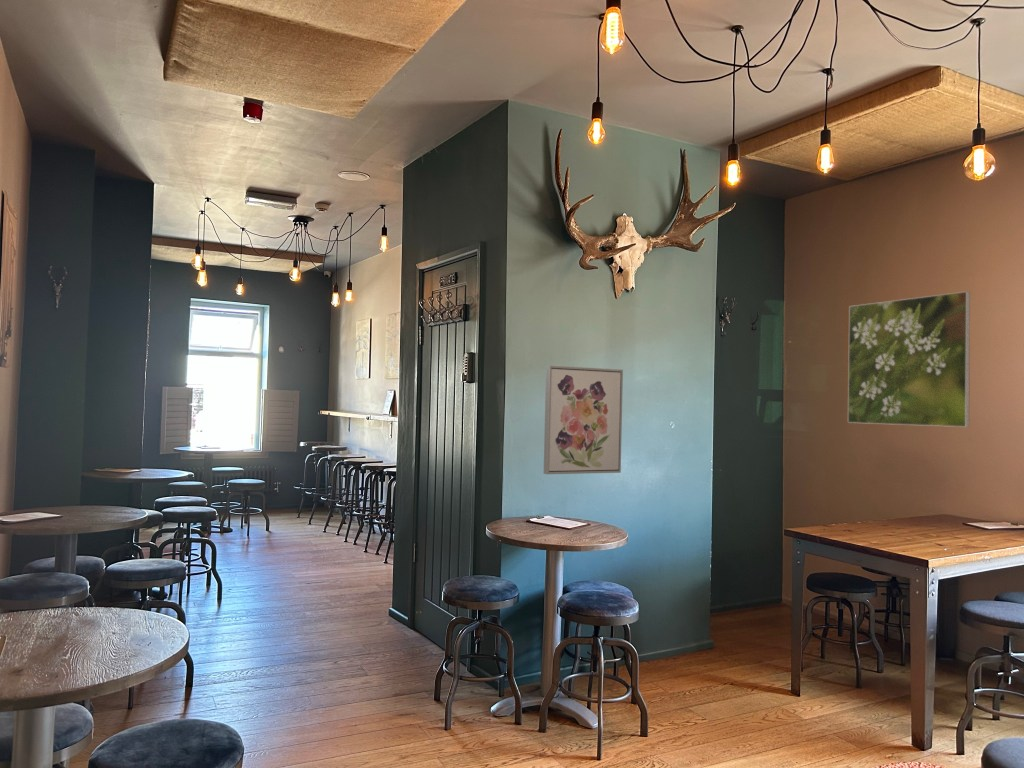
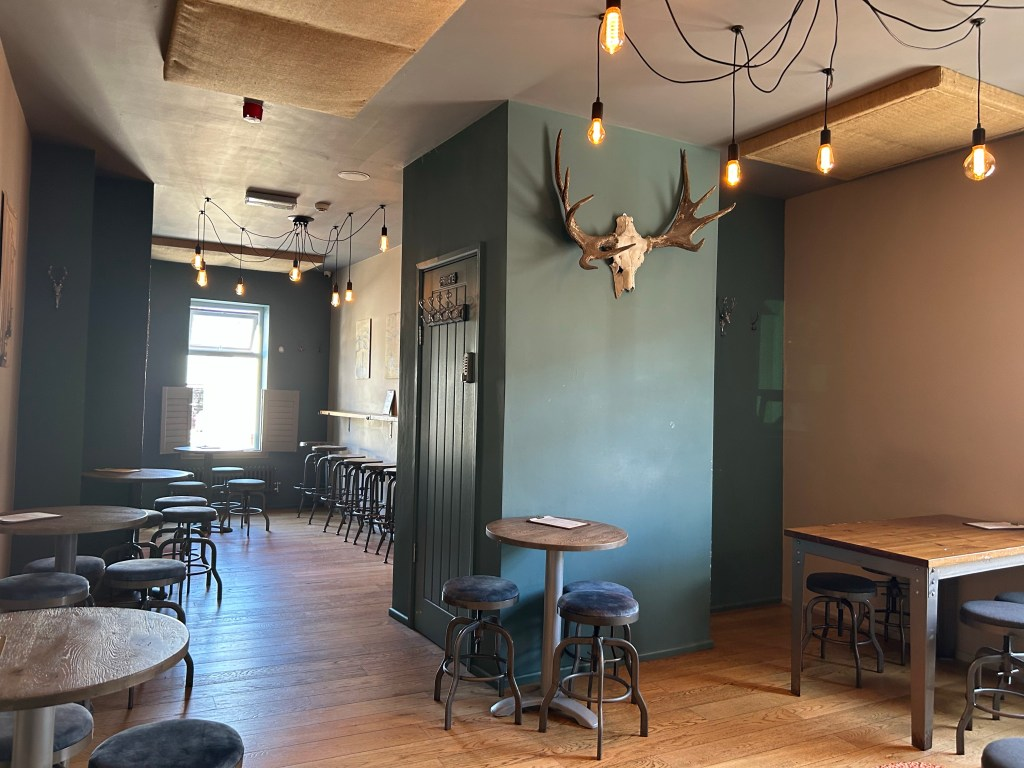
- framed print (904, 361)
- wall art (584, 420)
